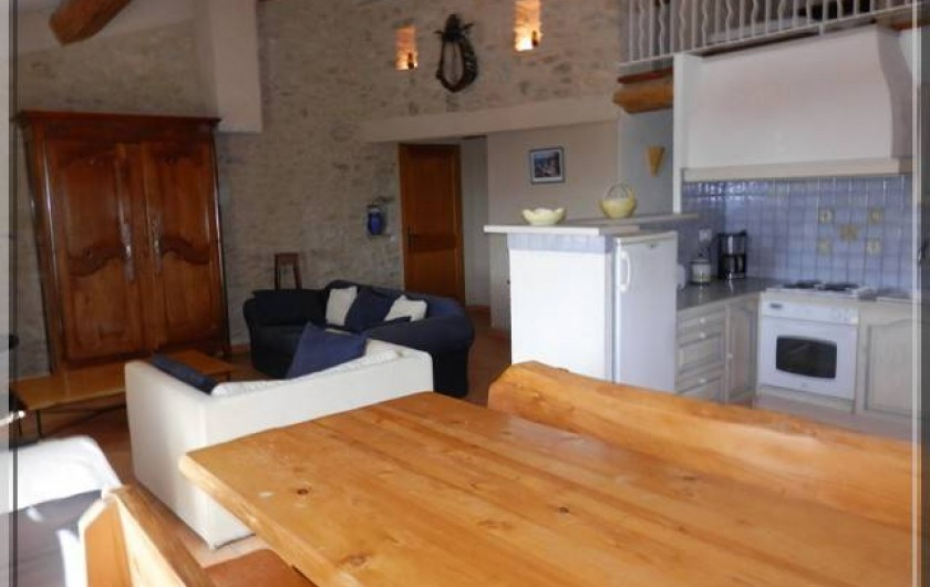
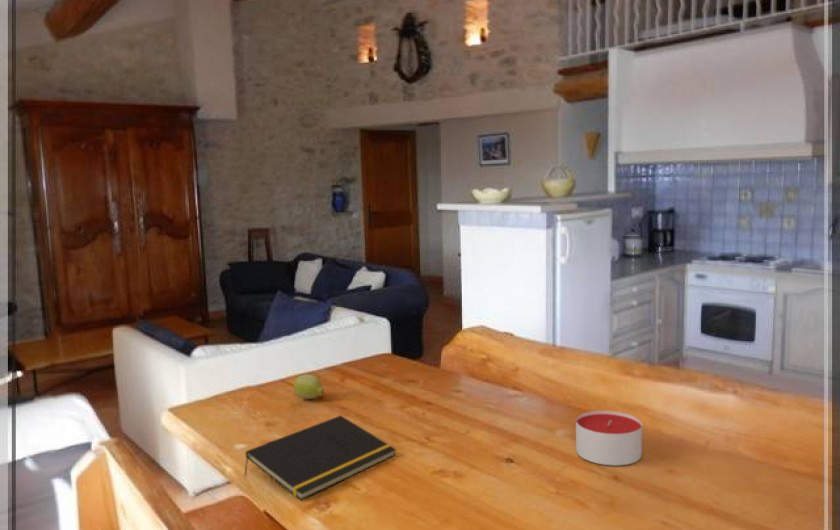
+ candle (608, 435)
+ notepad (322, 453)
+ fruit (308, 386)
